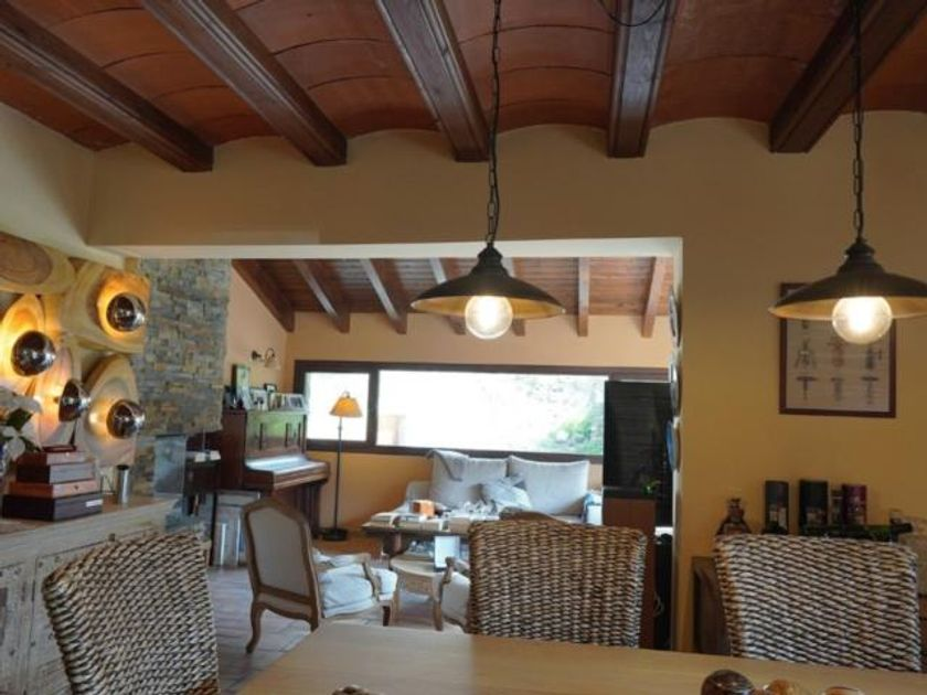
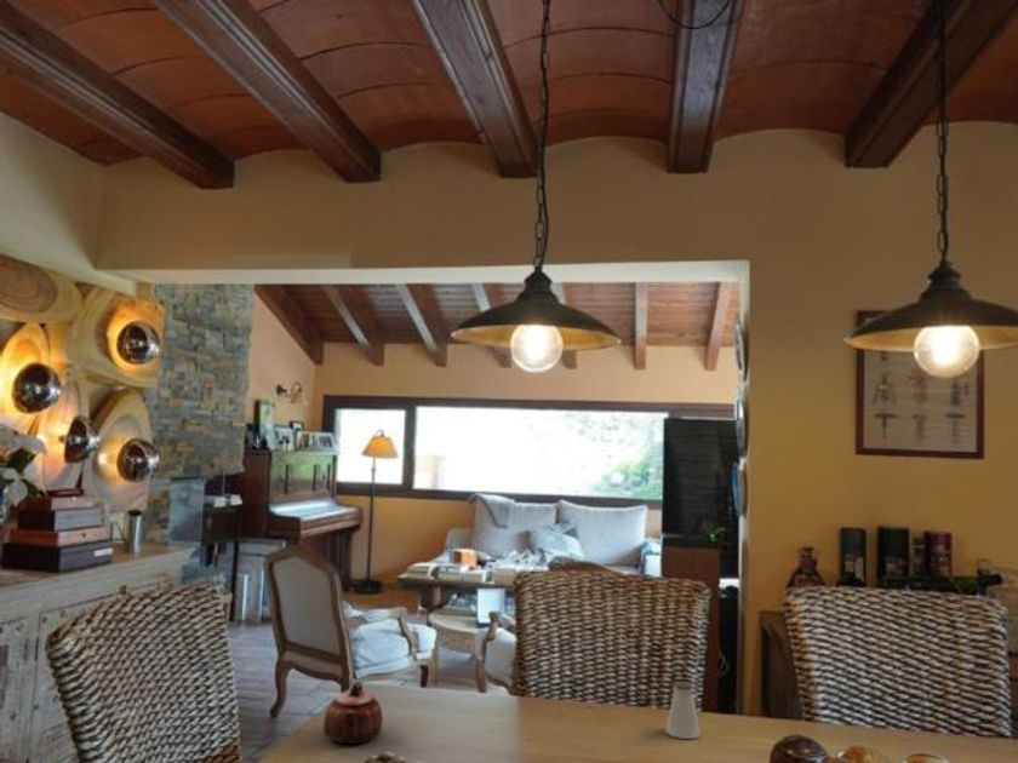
+ saltshaker (682, 707)
+ teapot (354, 707)
